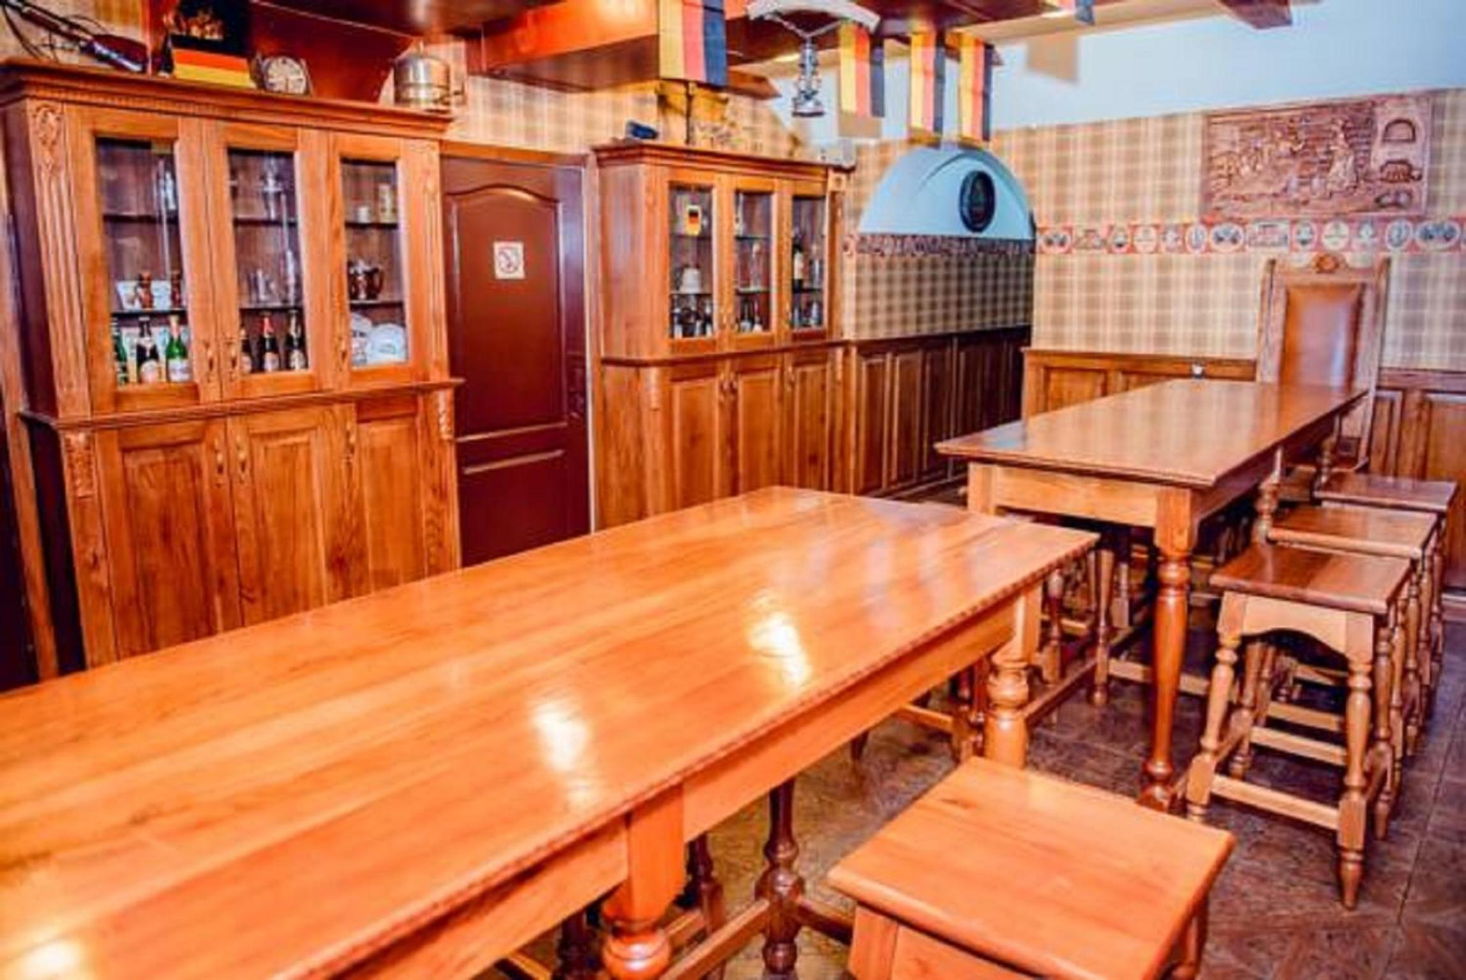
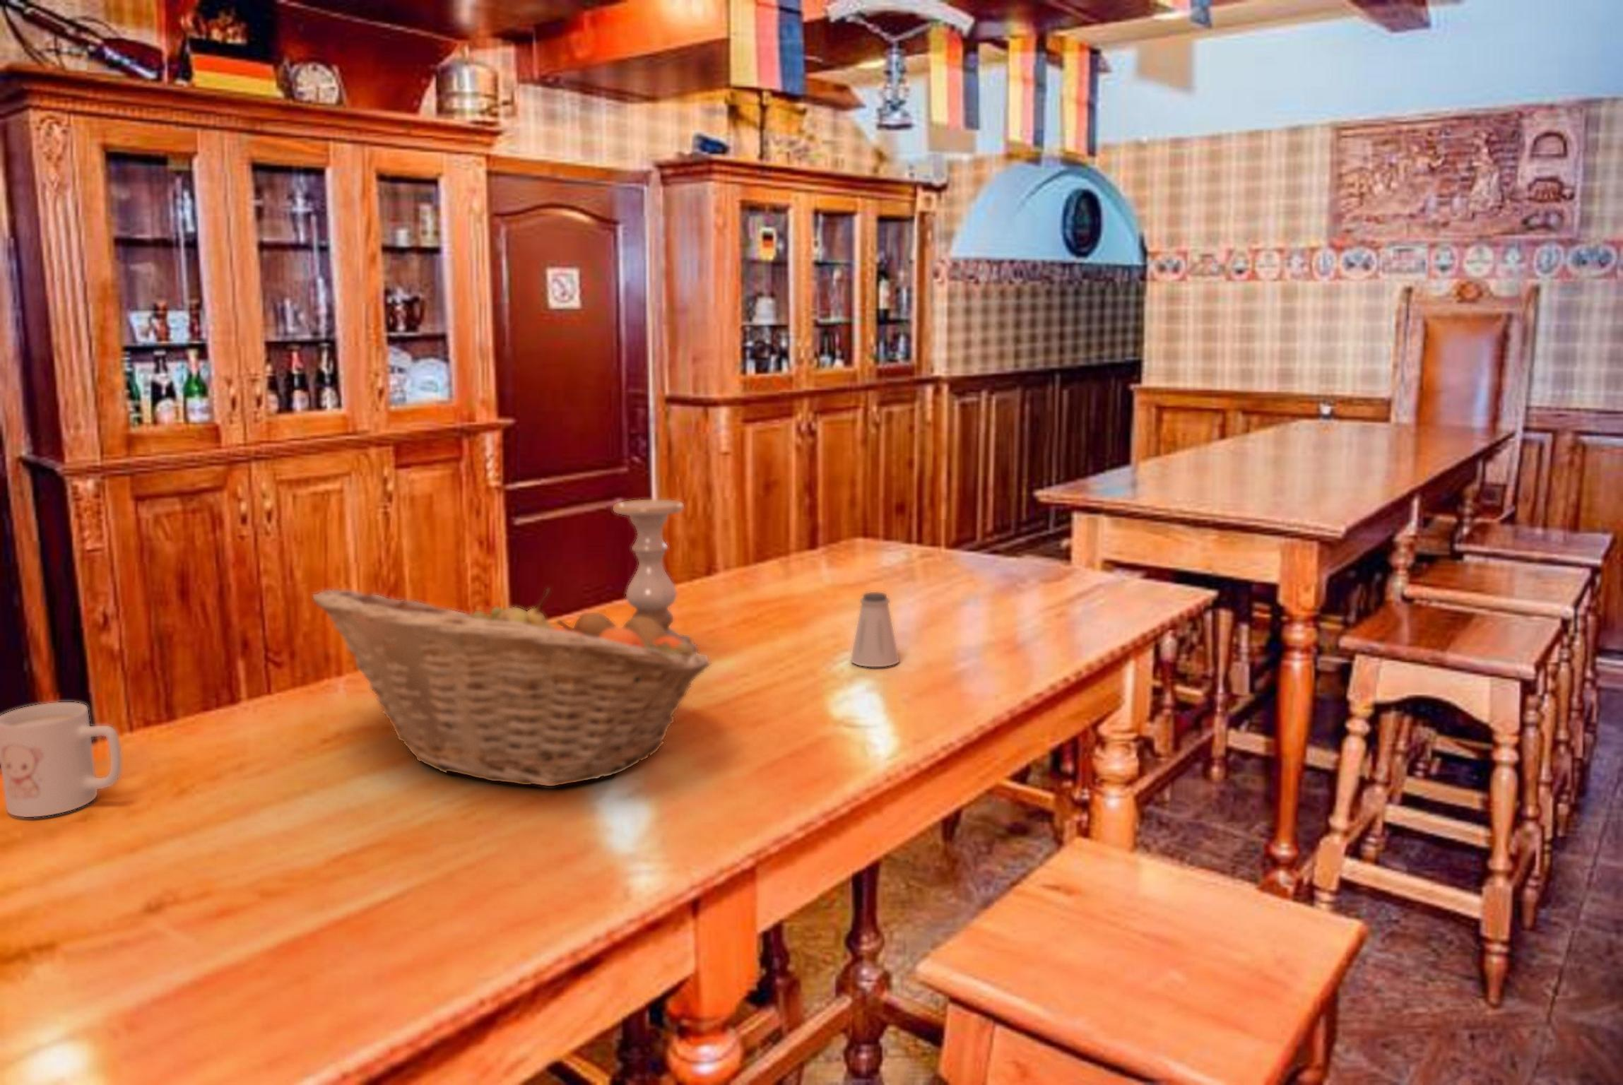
+ candle holder (650, 585)
+ mug (65, 758)
+ saltshaker (874, 627)
+ fruit basket (514, 661)
